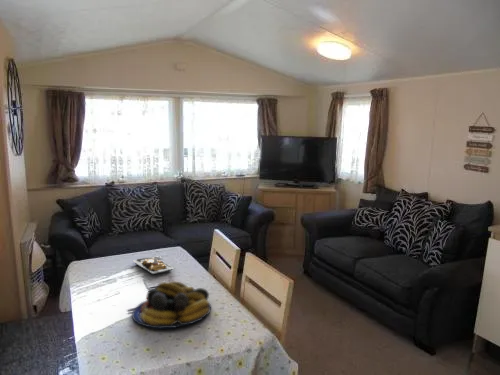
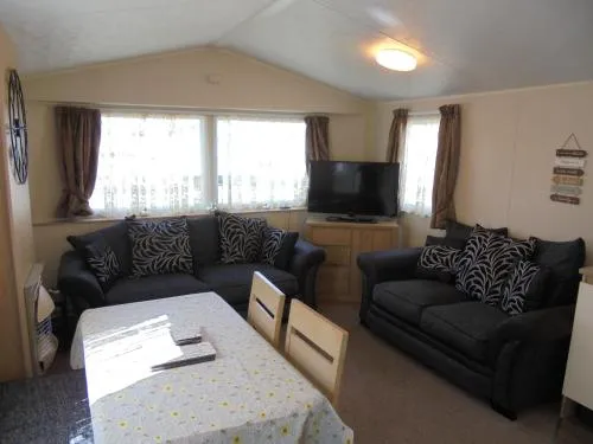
- fruit bowl (172, 297)
- plate (155, 261)
